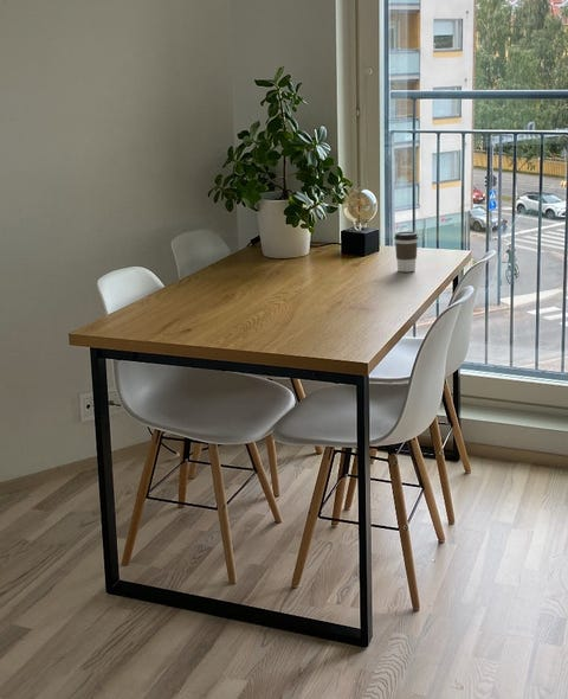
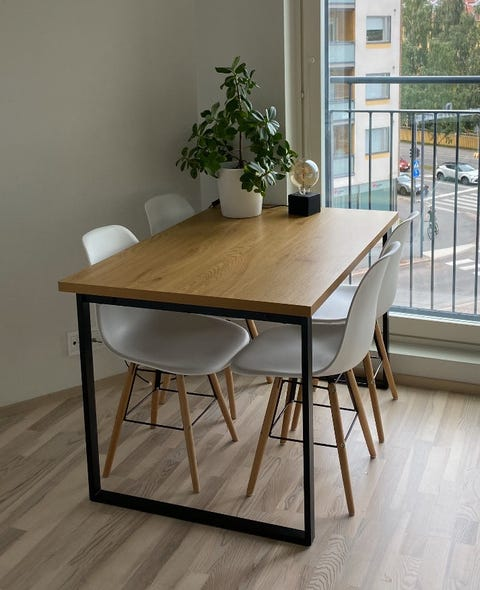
- coffee cup (406, 251)
